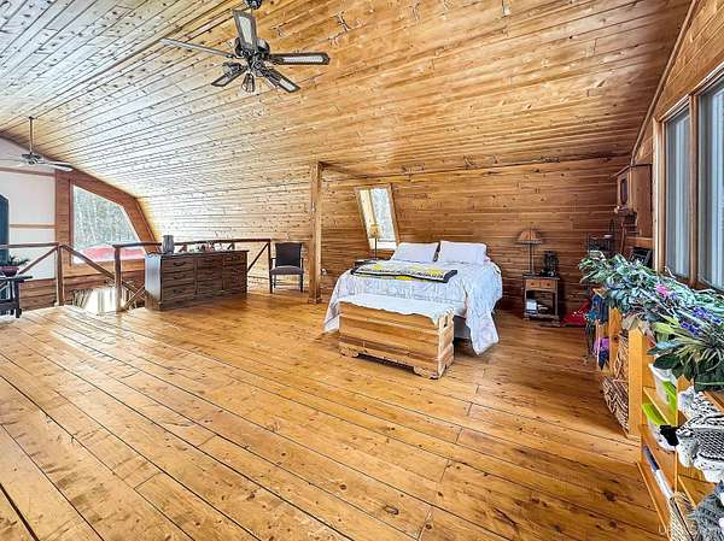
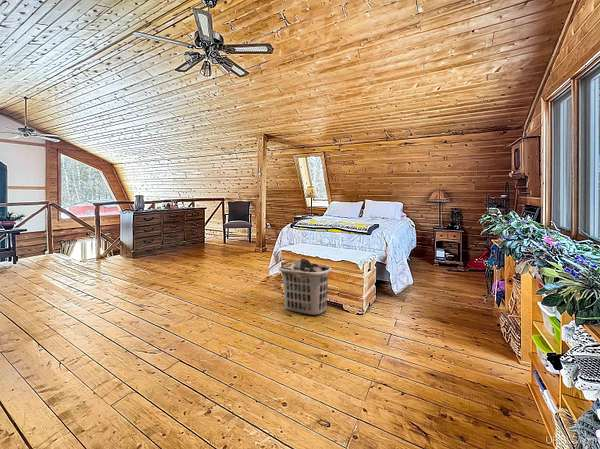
+ clothes hamper (305, 284)
